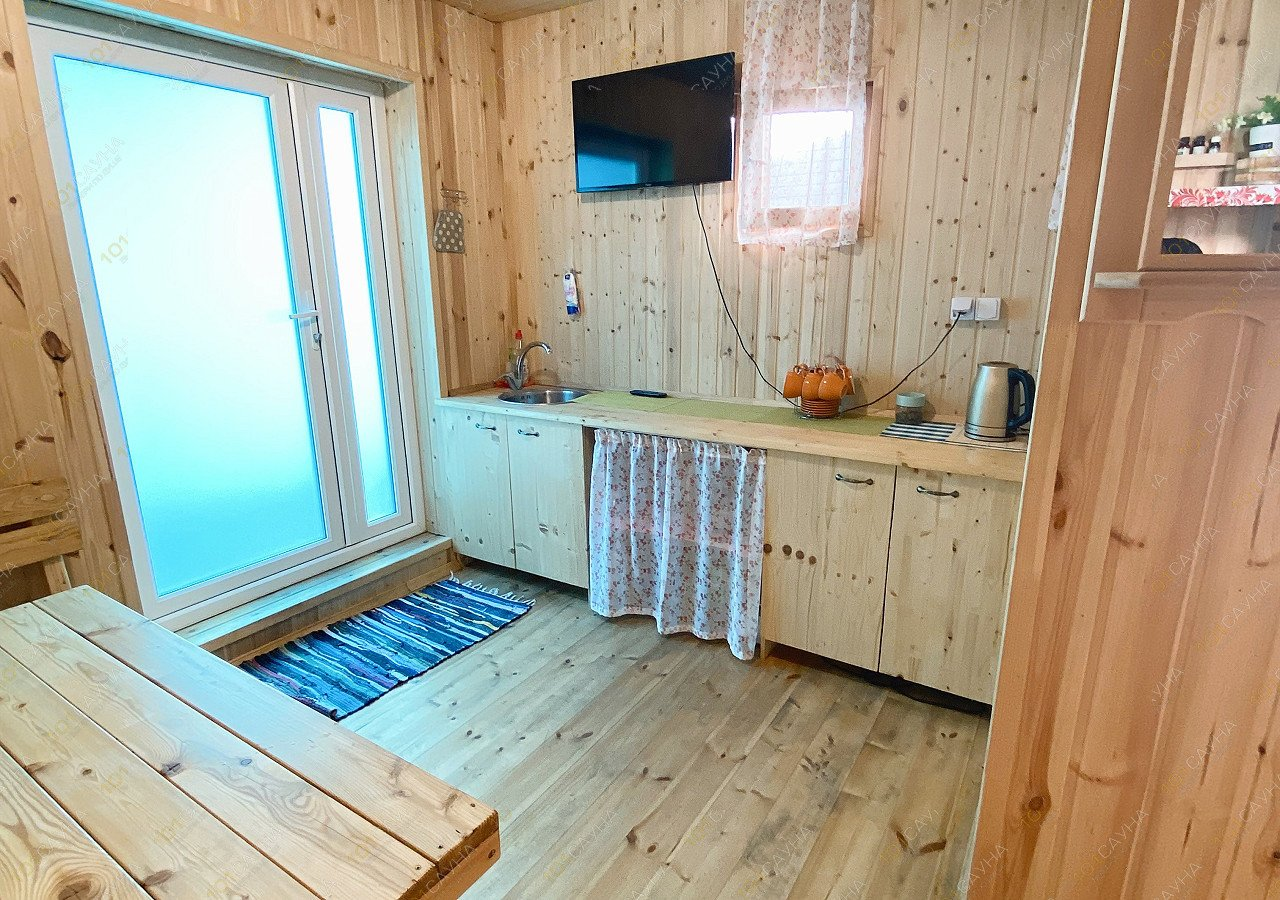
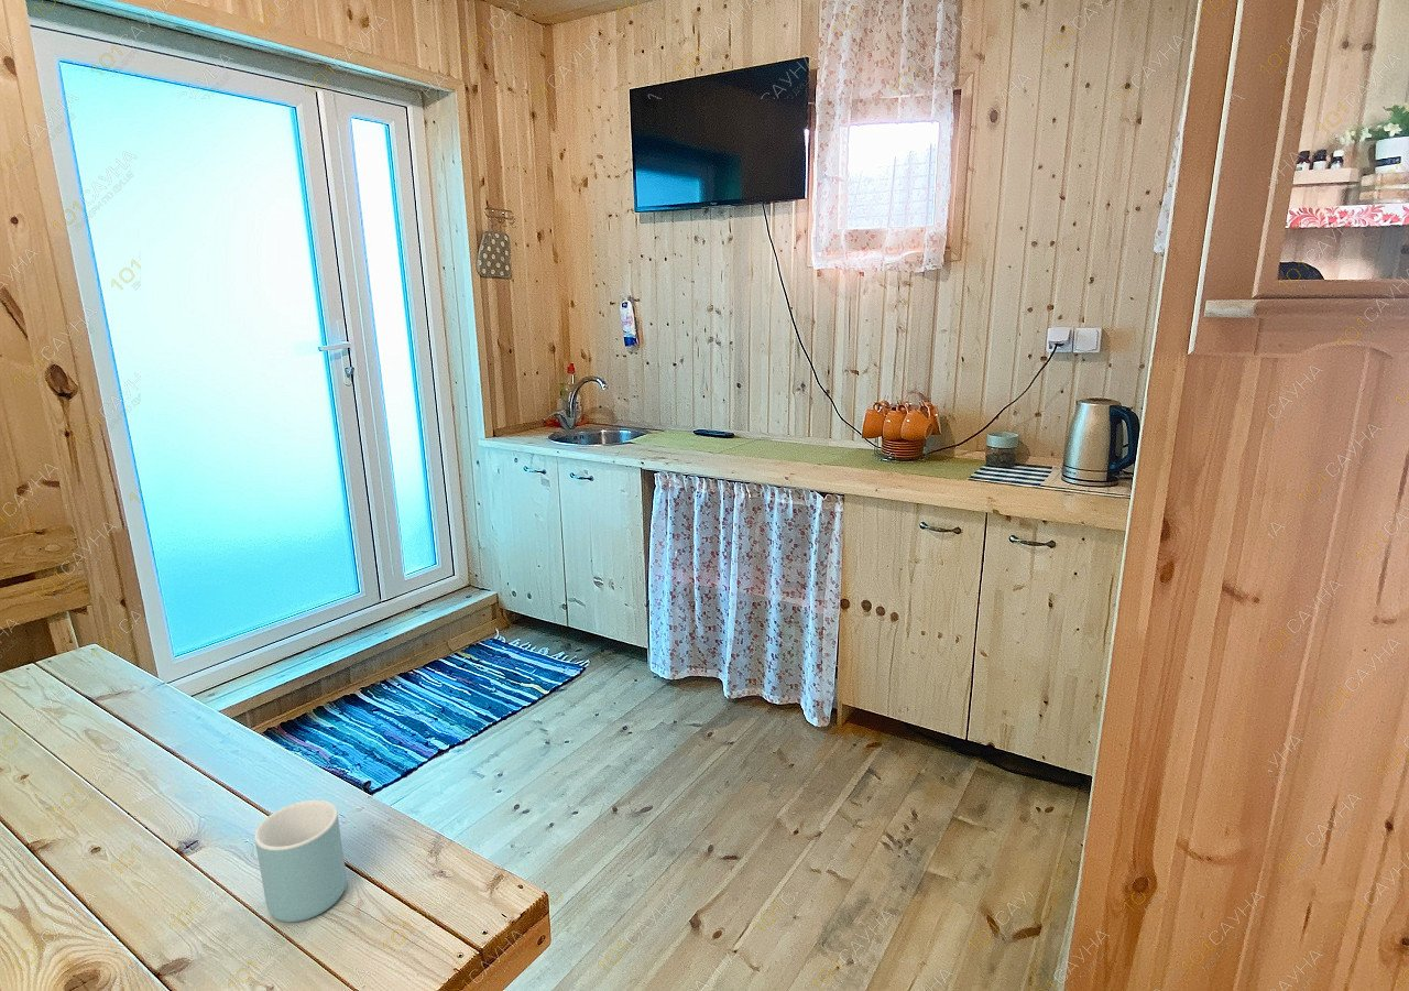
+ mug (293, 856)
